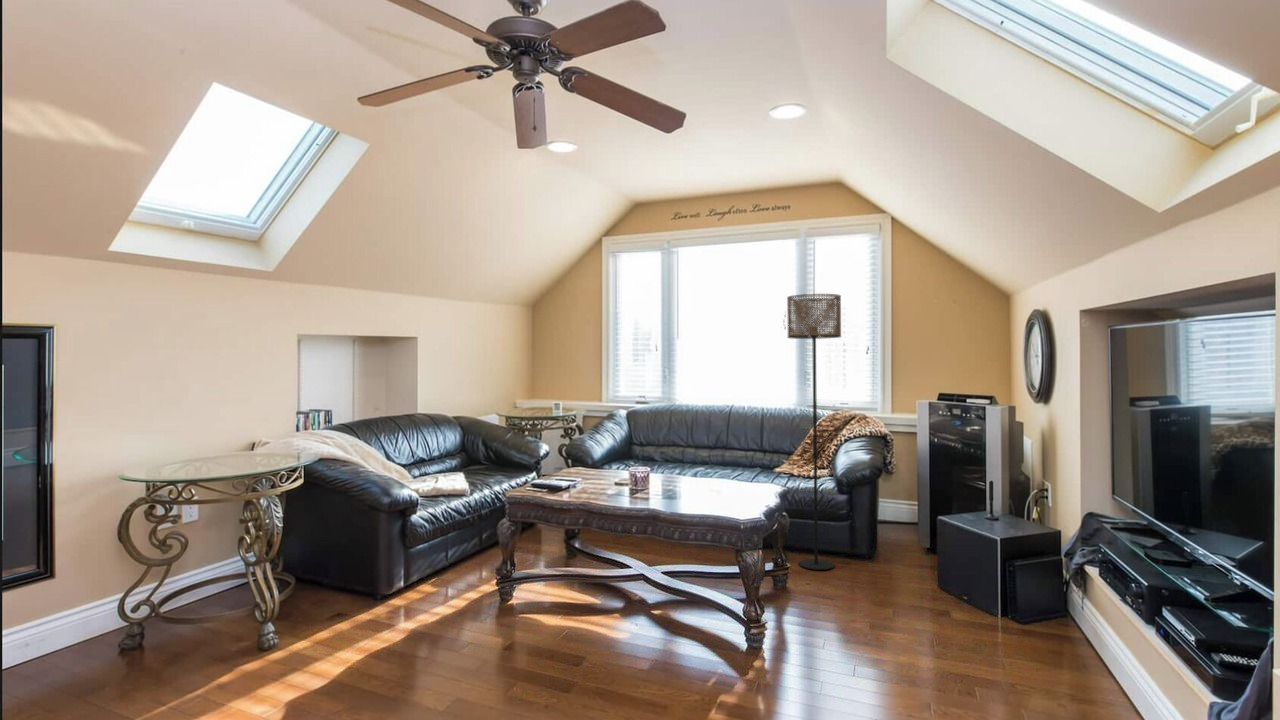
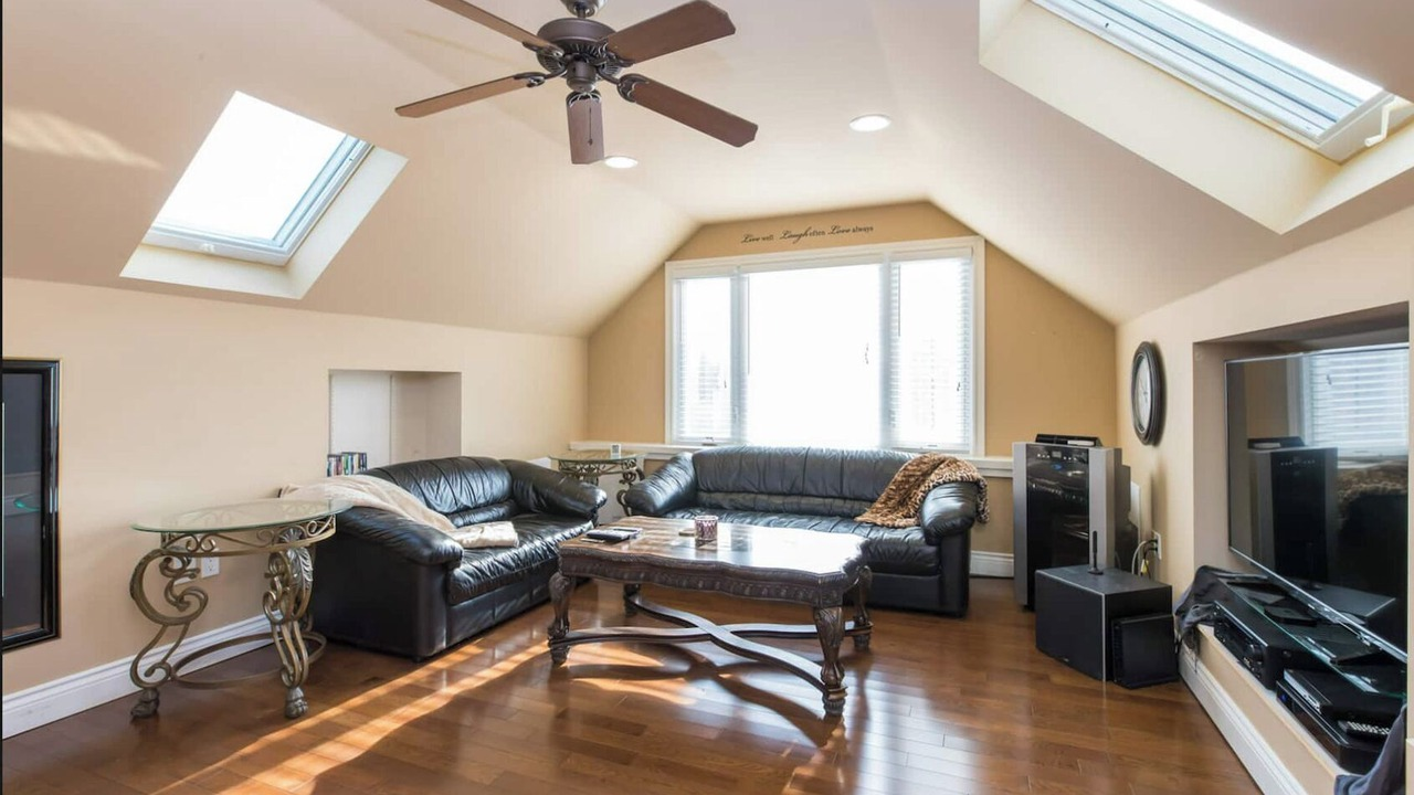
- floor lamp (815, 430)
